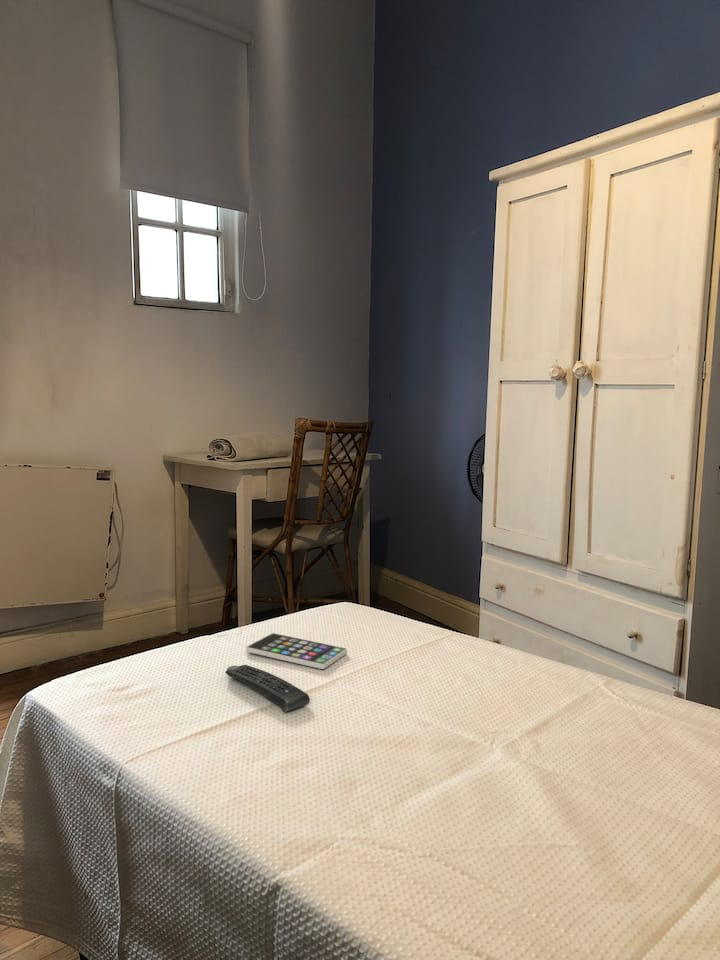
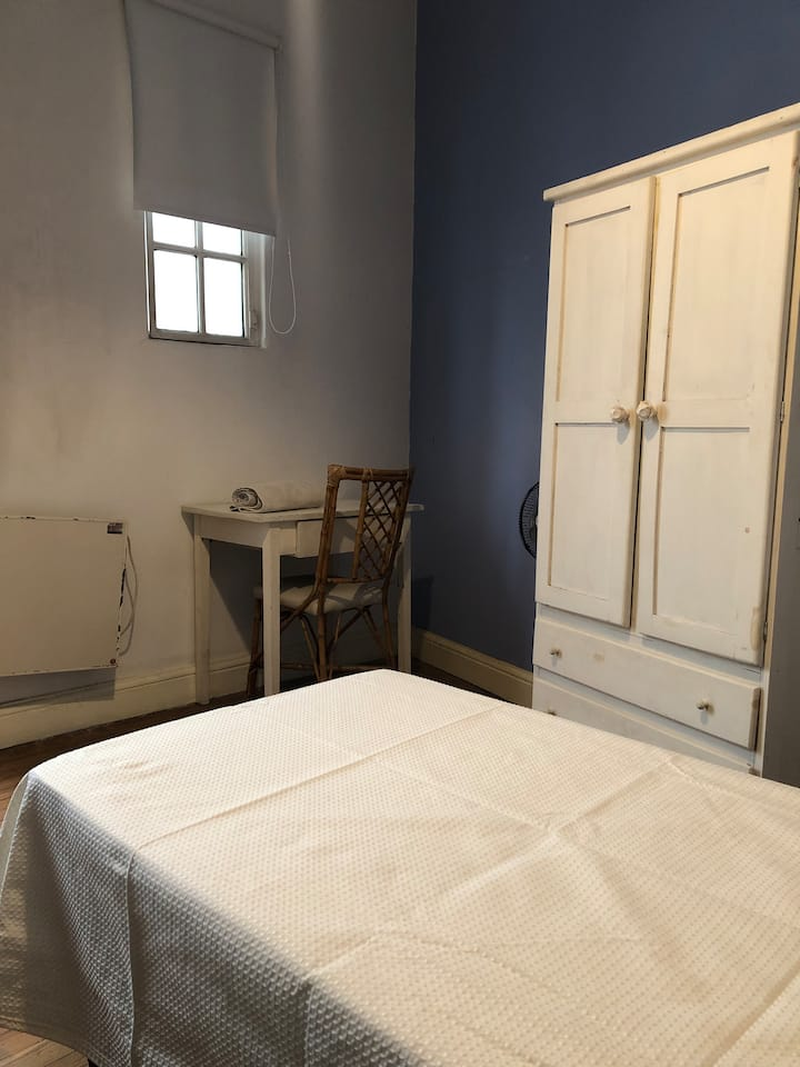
- remote control (262, 683)
- smartphone (296, 650)
